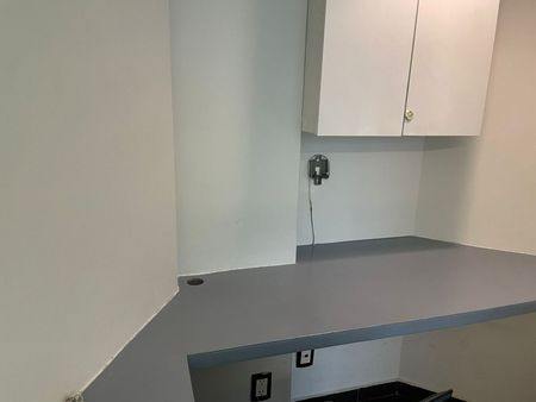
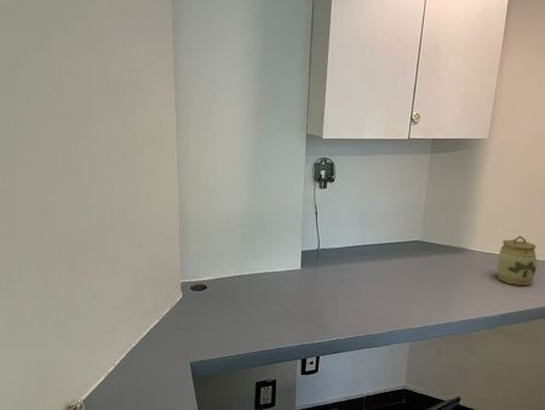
+ jar (517, 257)
